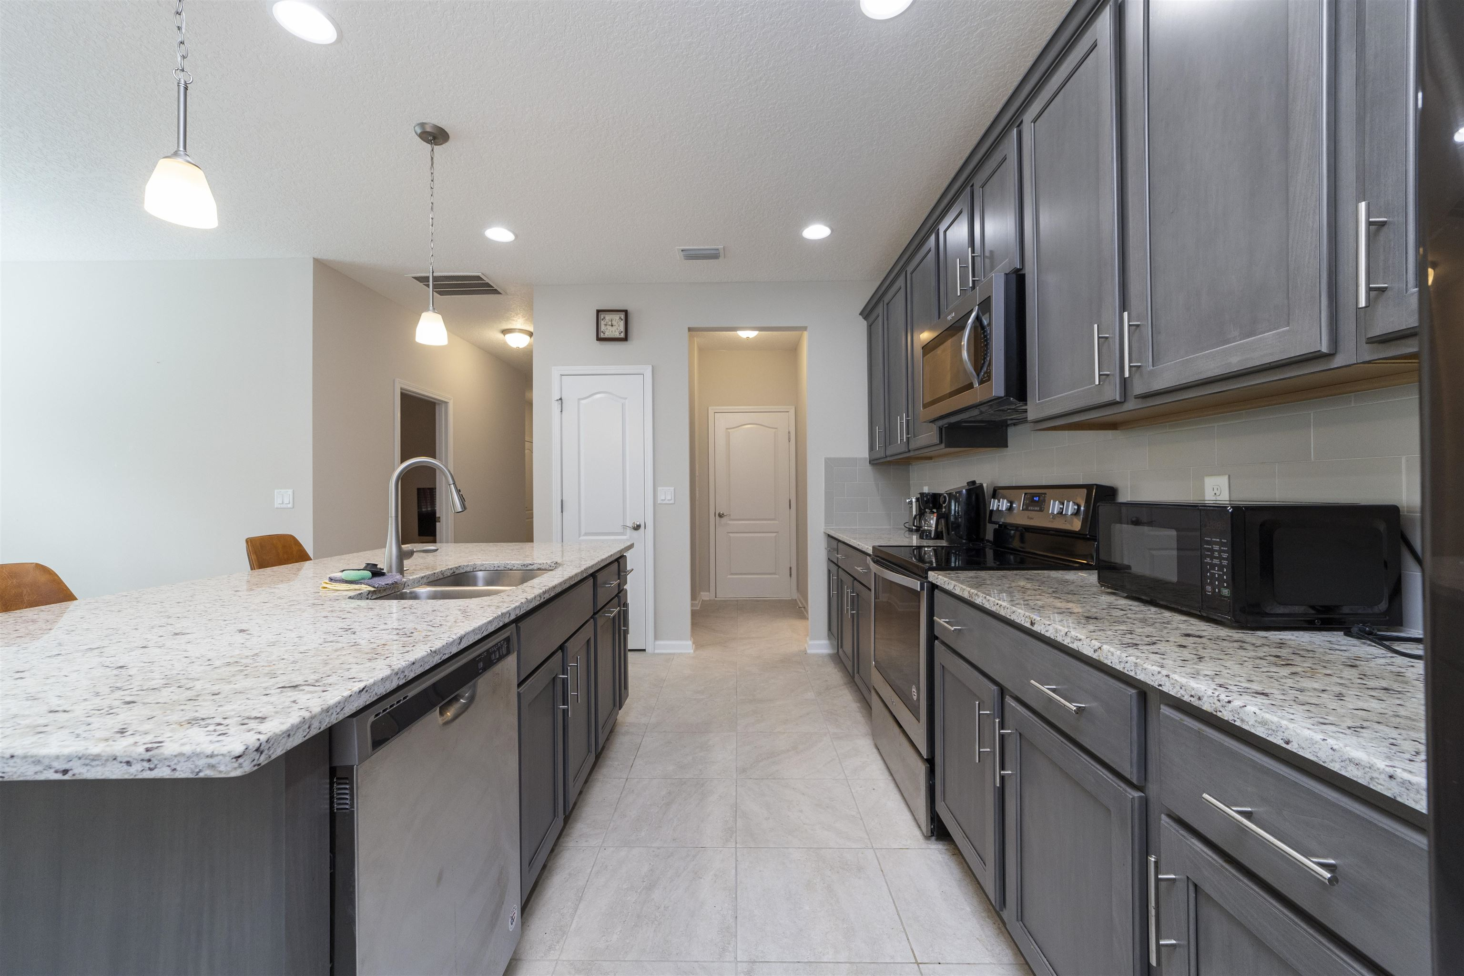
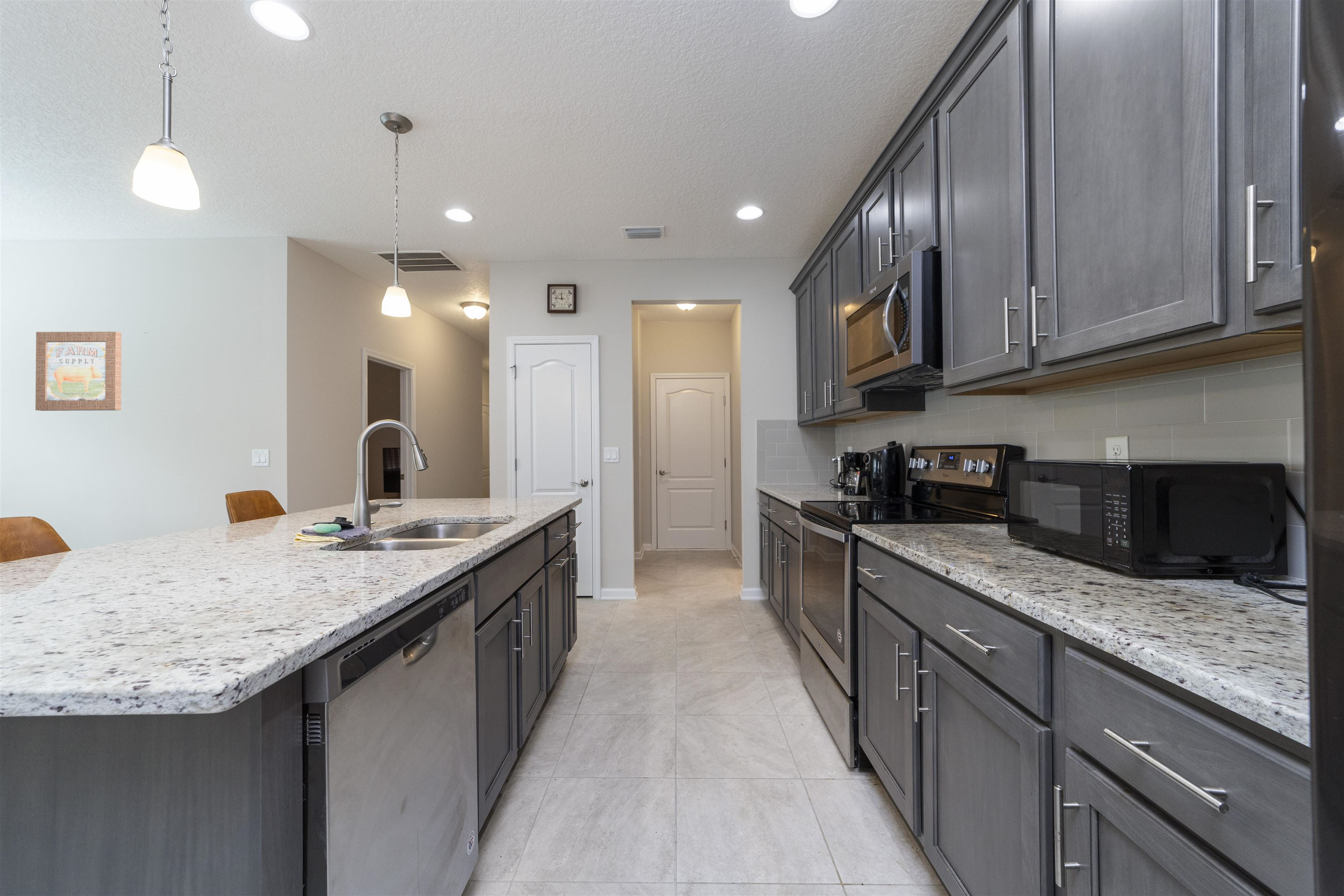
+ wall art (79, 371)
